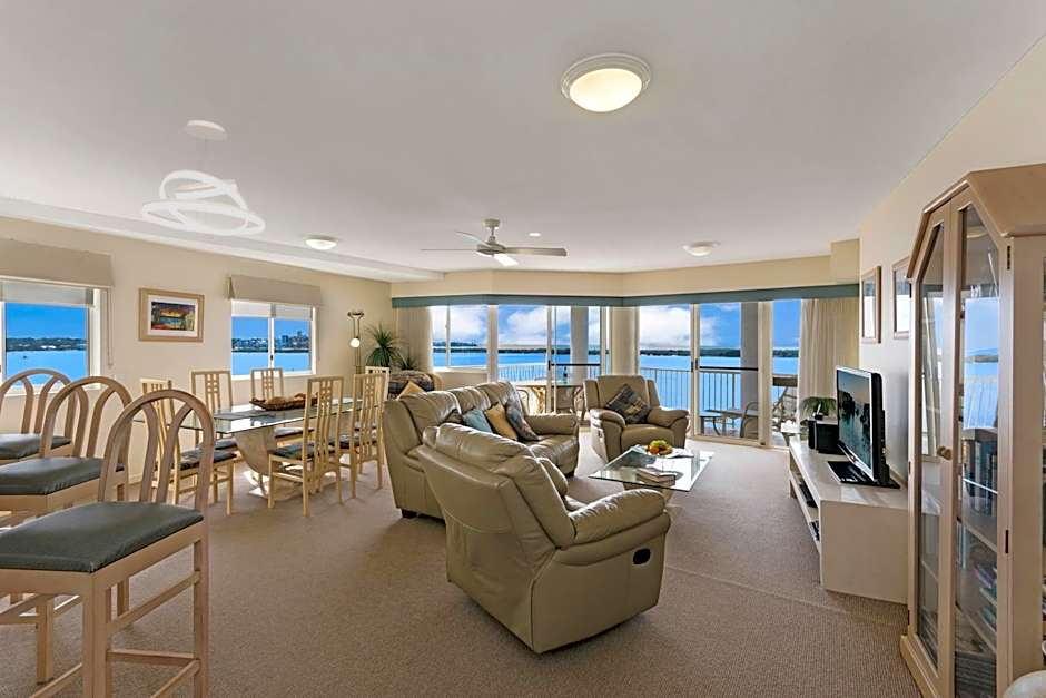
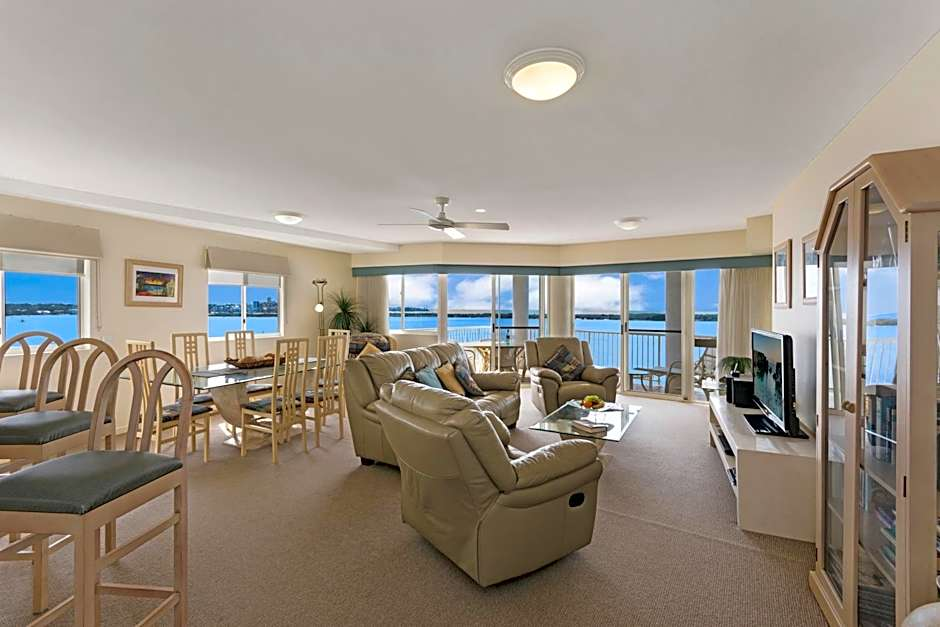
- pendant light (206, 177)
